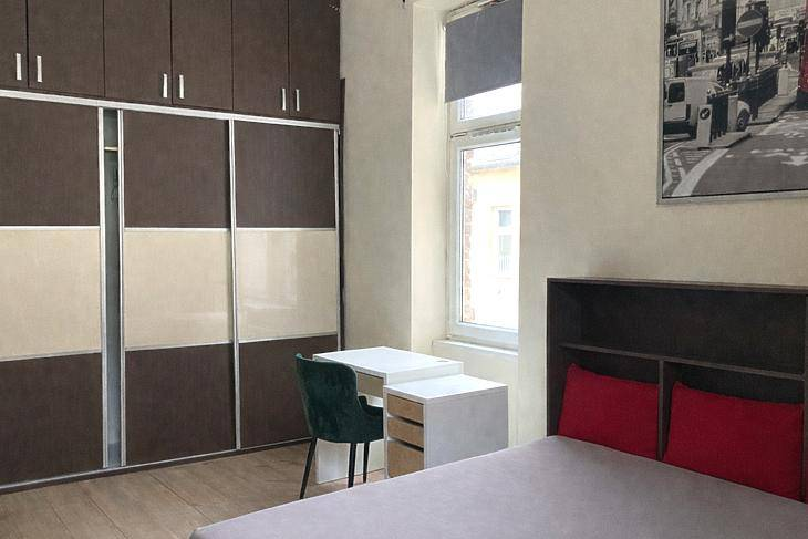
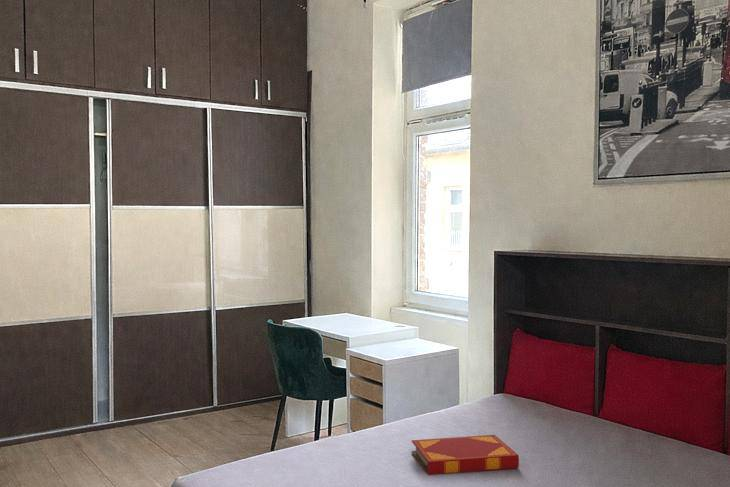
+ hardback book (463, 453)
